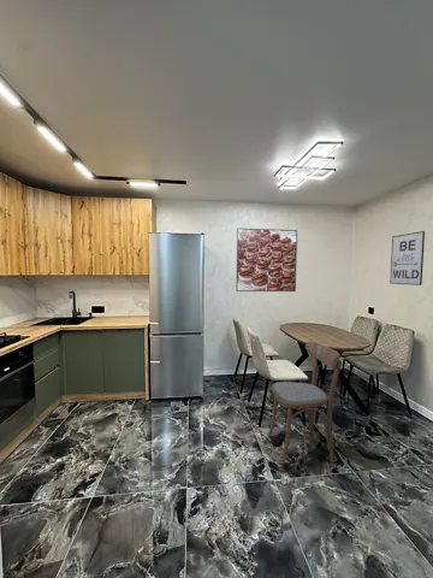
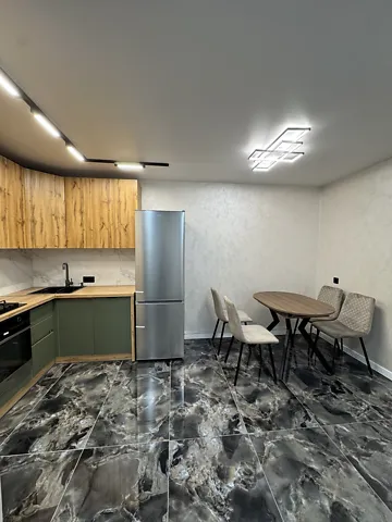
- dining chair (303, 397)
- wall art (405, 259)
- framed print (266, 260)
